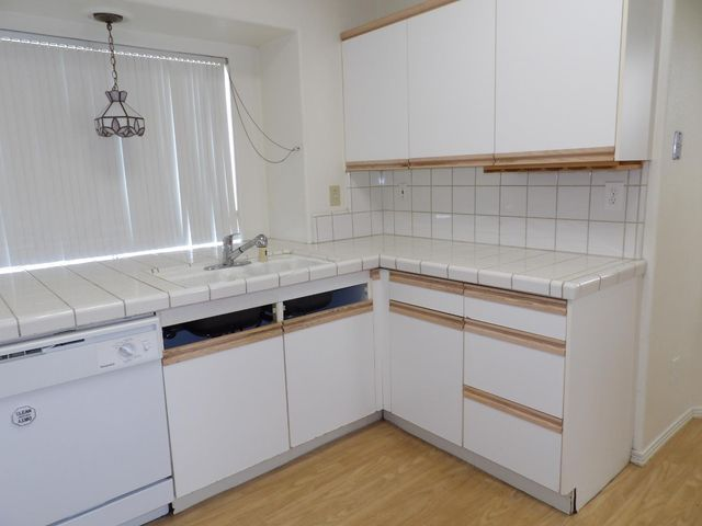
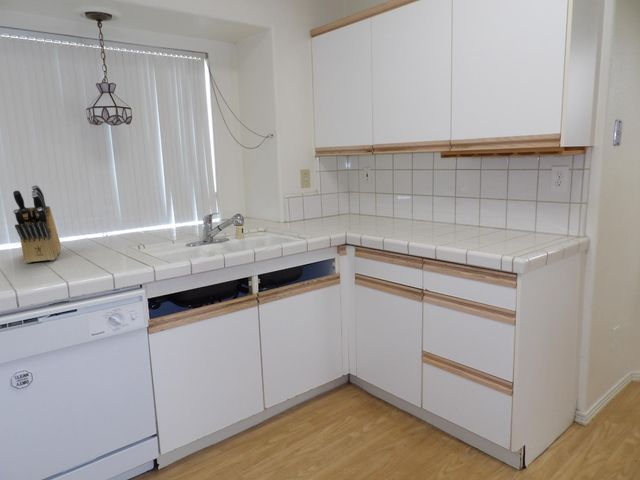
+ knife block (37, 222)
